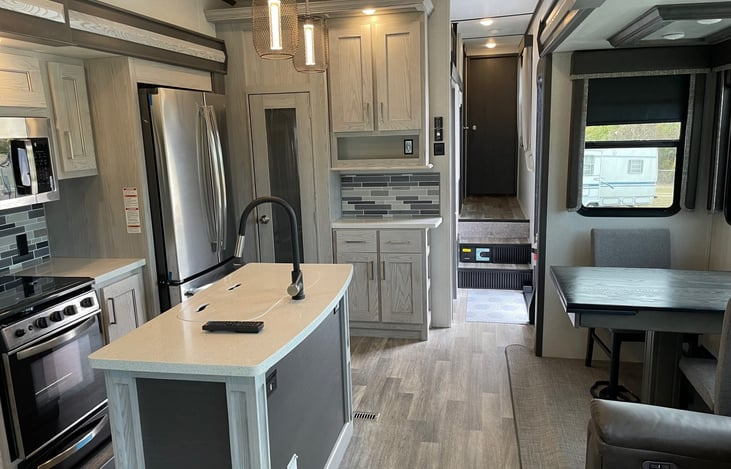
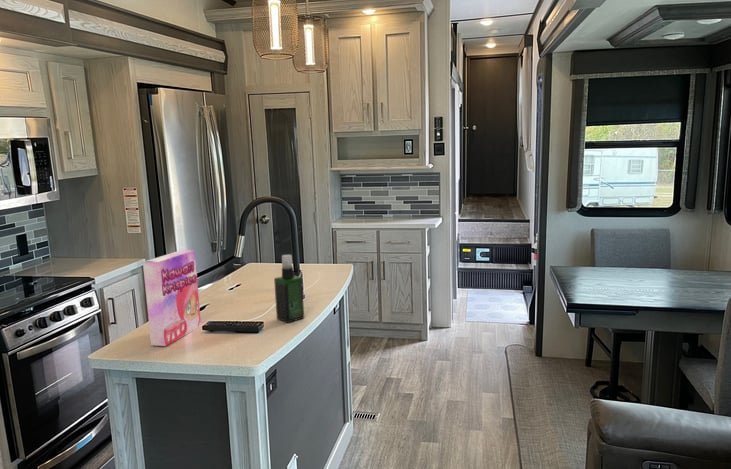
+ spray bottle (288, 287)
+ cereal box (173, 295)
